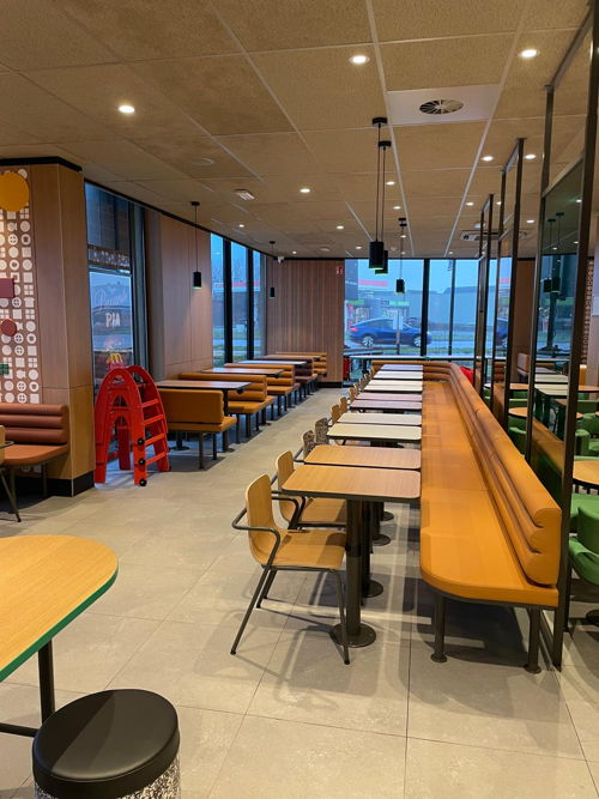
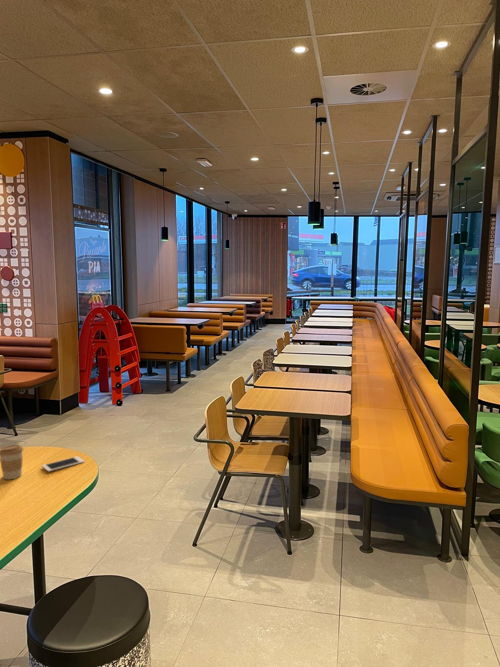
+ cell phone (63, 463)
+ coffee cup (11, 461)
